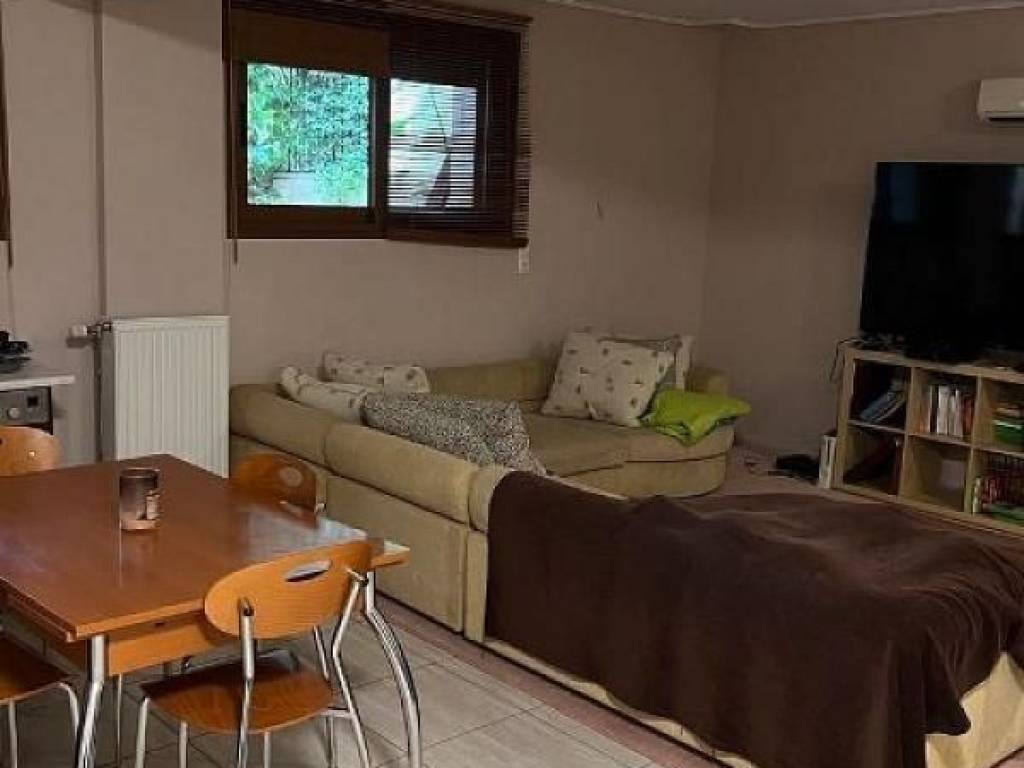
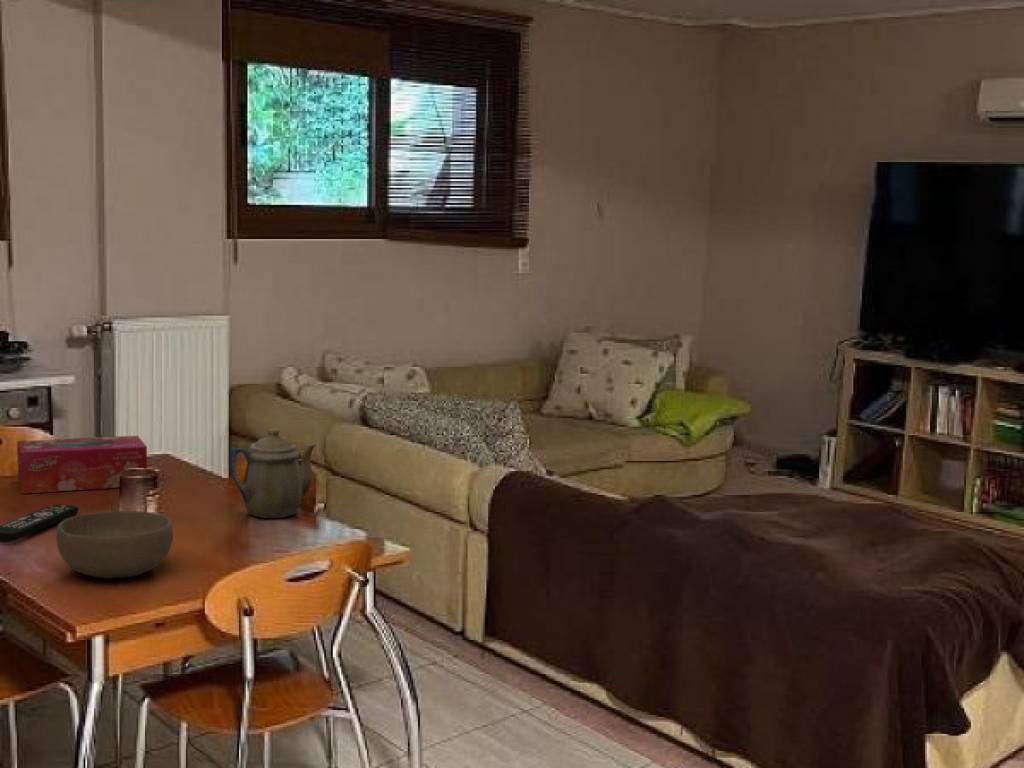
+ remote control (34, 522)
+ tissue box (82, 463)
+ bowl (115, 547)
+ teapot (272, 470)
